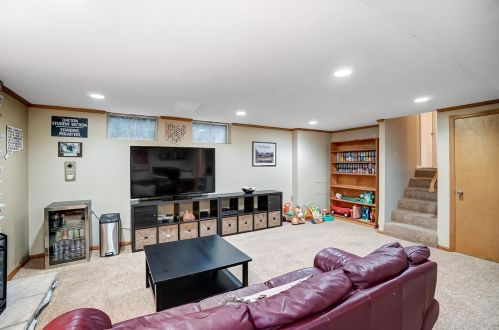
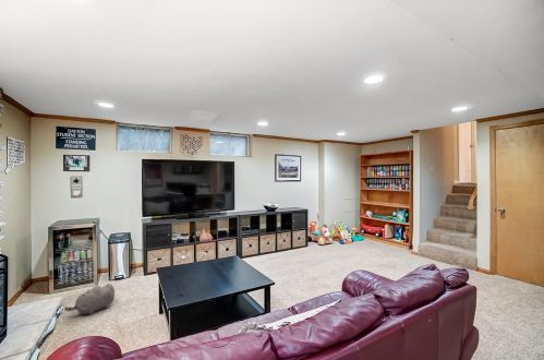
+ plush toy (92, 299)
